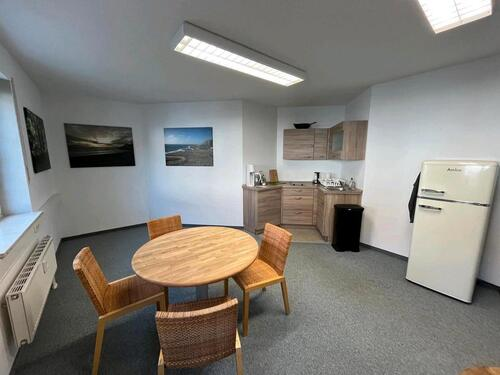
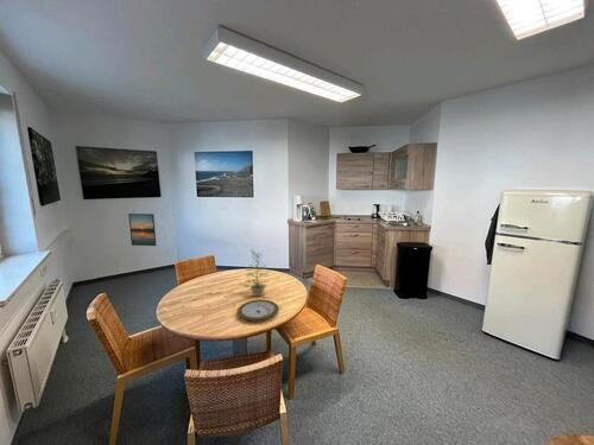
+ plant (255, 272)
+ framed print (141, 229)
+ plate (258, 310)
